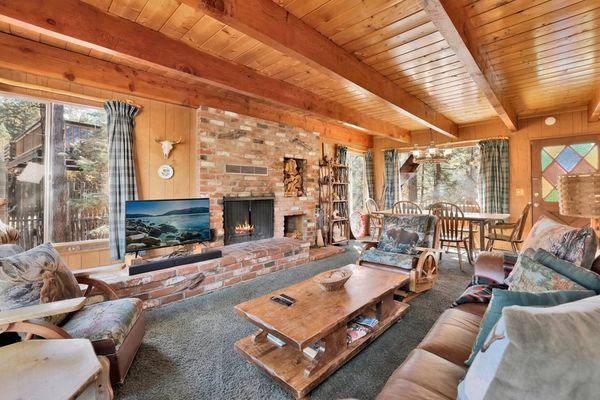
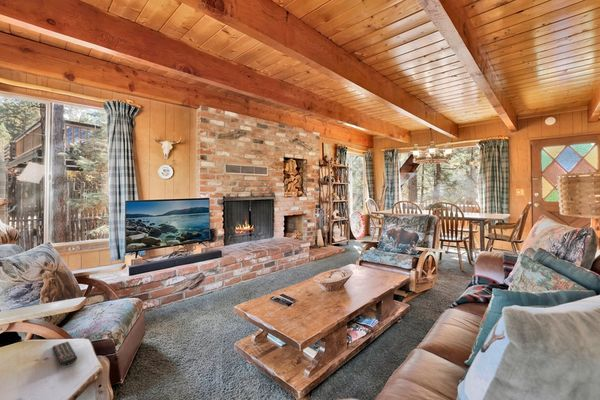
+ remote control (64, 353)
